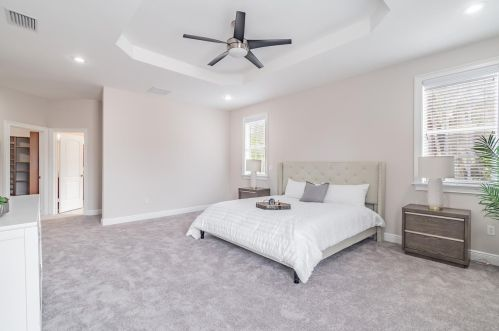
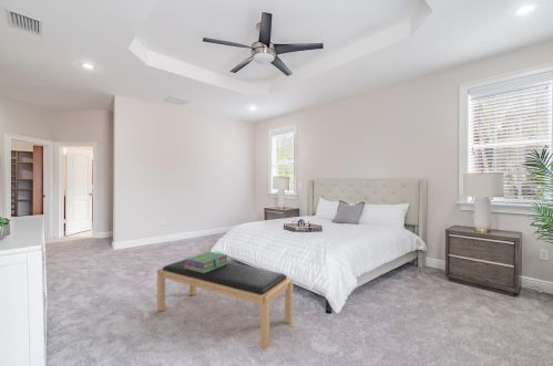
+ stack of books (206, 261)
+ bench (222, 292)
